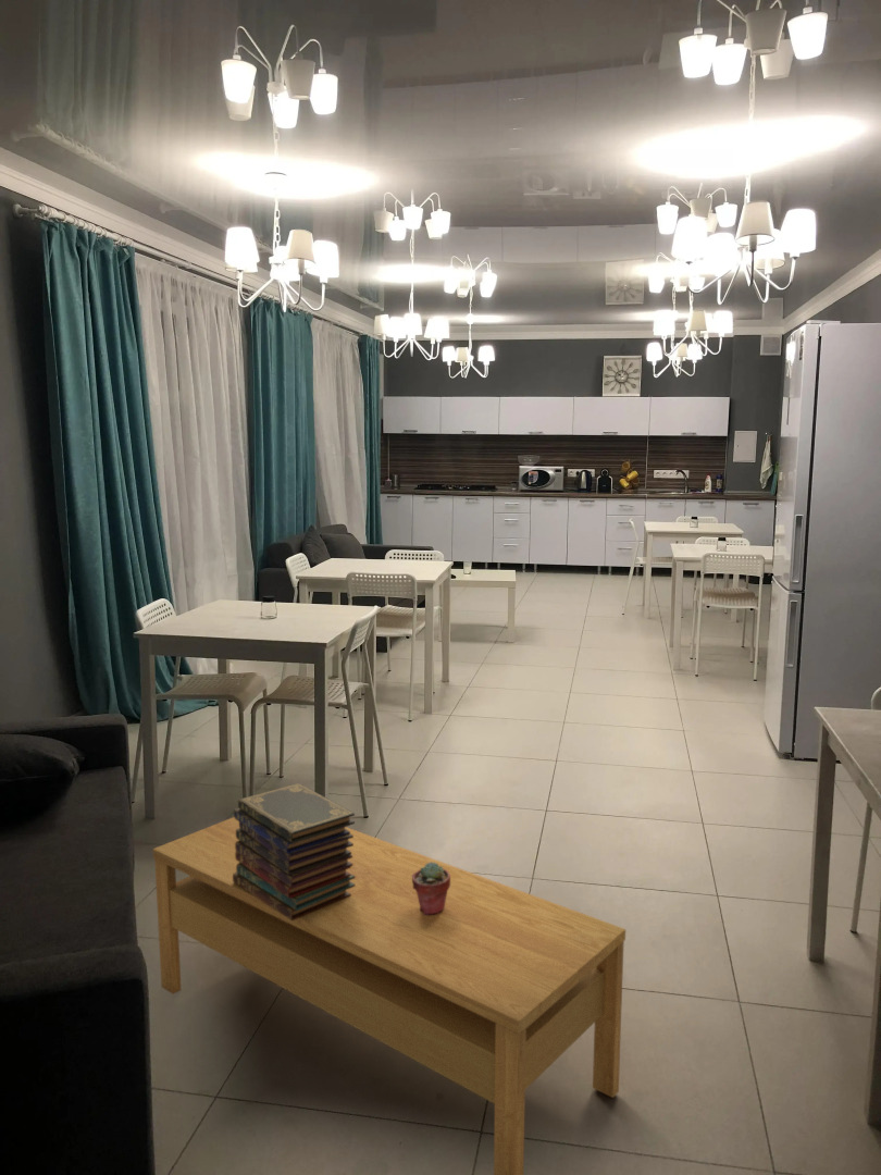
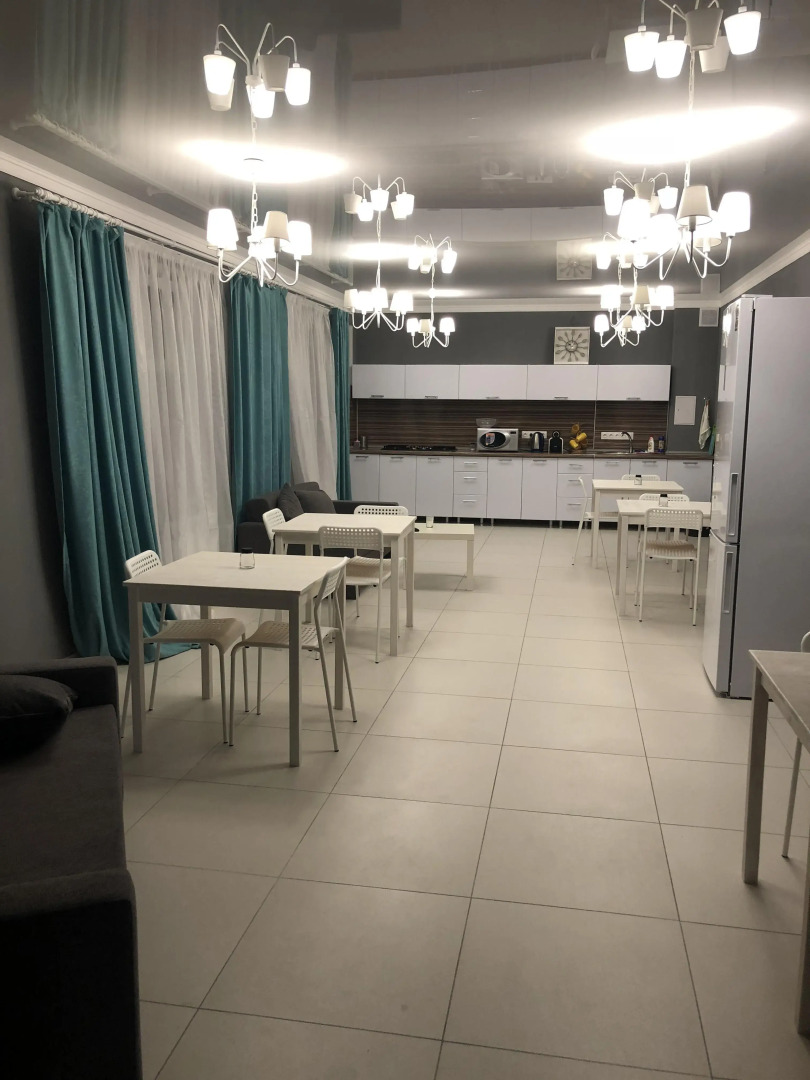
- book stack (294, 846)
- coffee table (369, 961)
- potted succulent (431, 885)
